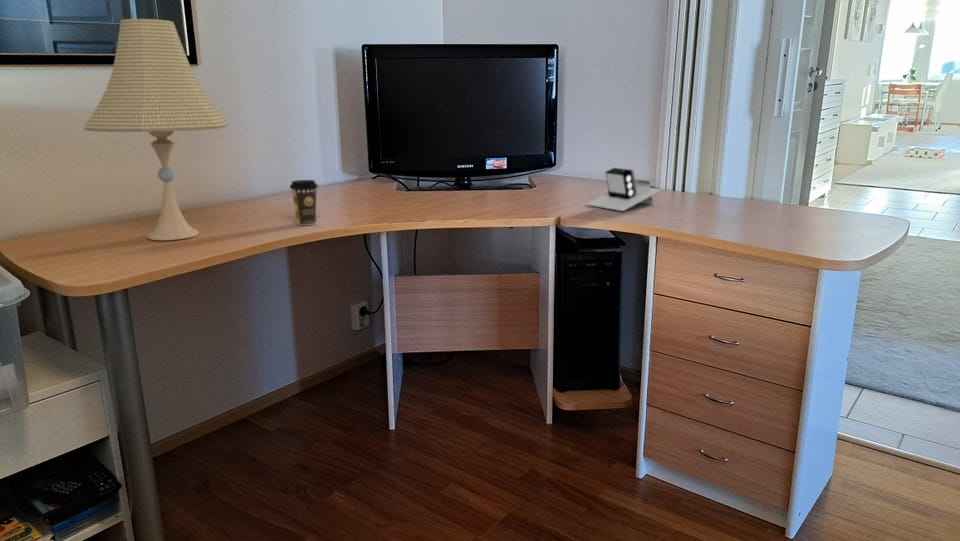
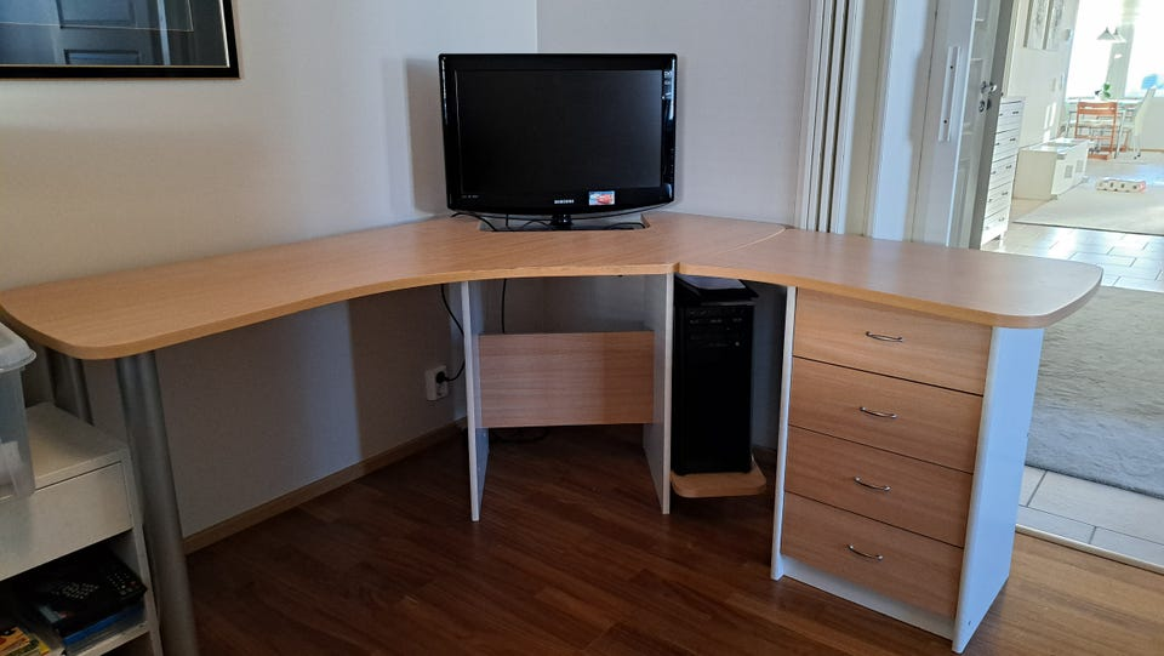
- speaker (633, 188)
- desk lamp (161, 132)
- coffee cup (304, 202)
